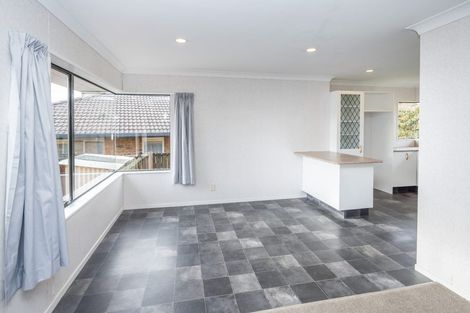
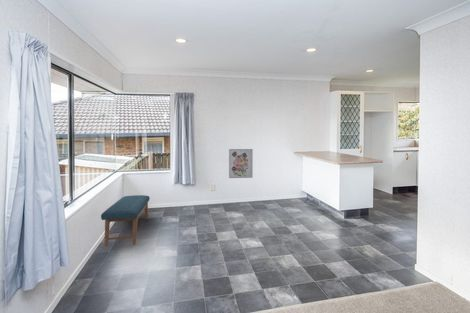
+ bench (129, 216)
+ wall art (240, 163)
